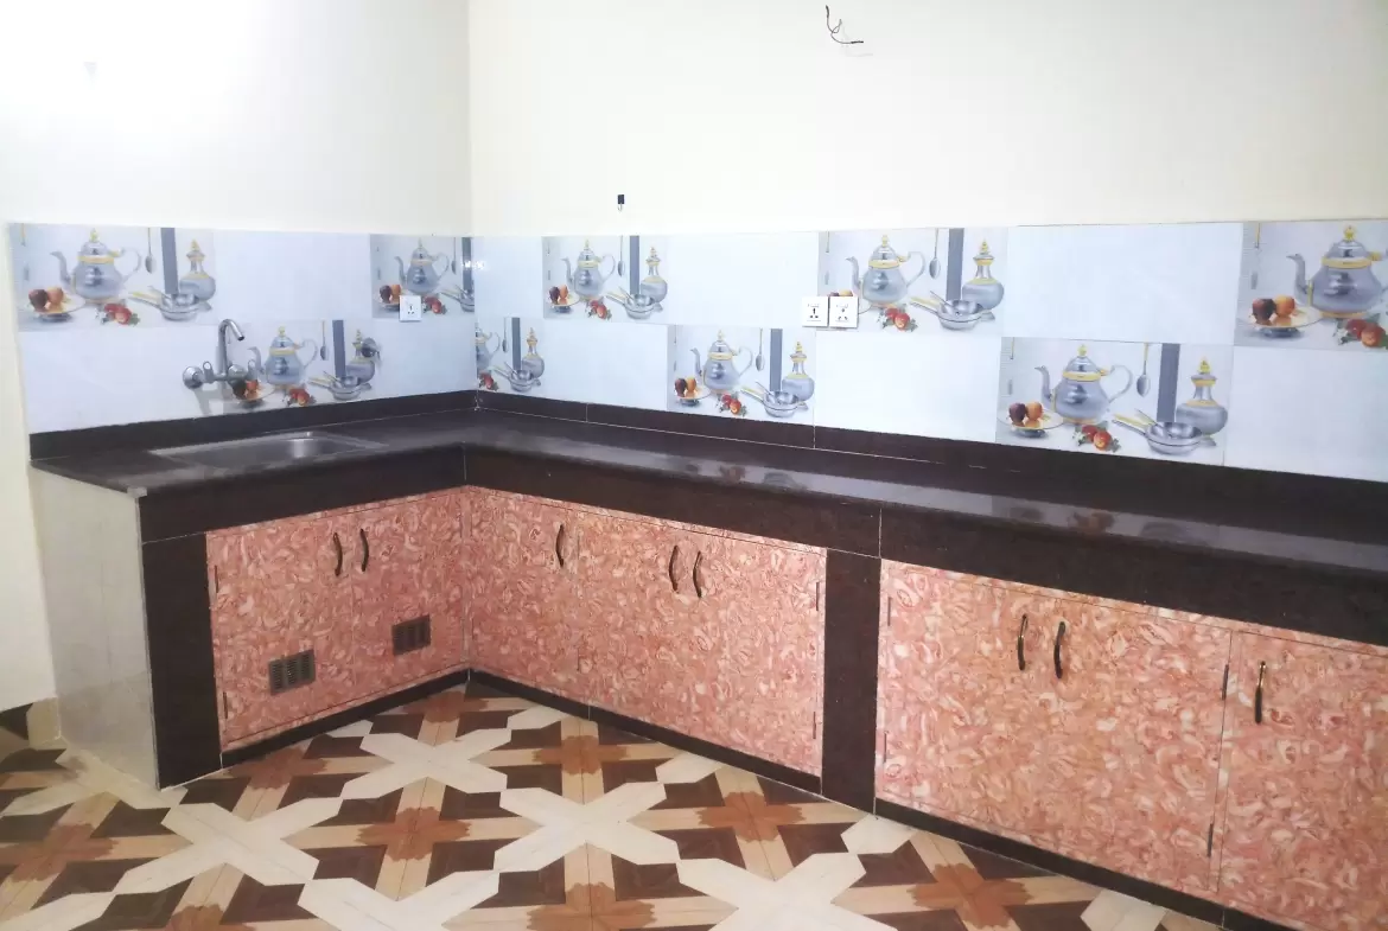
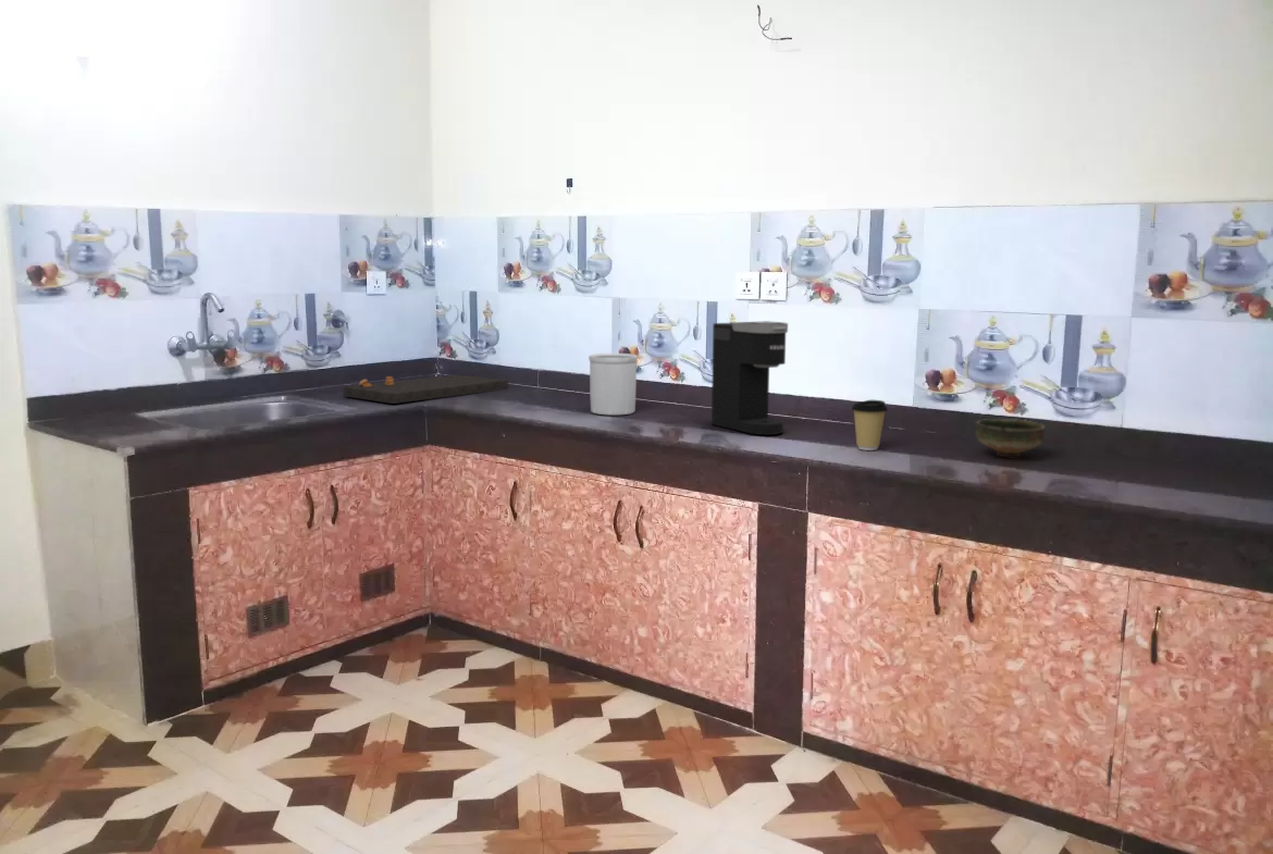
+ utensil holder (613, 383)
+ coffee maker (747, 374)
+ cutting board (428, 383)
+ bowl (1009, 440)
+ coffee cup (868, 424)
